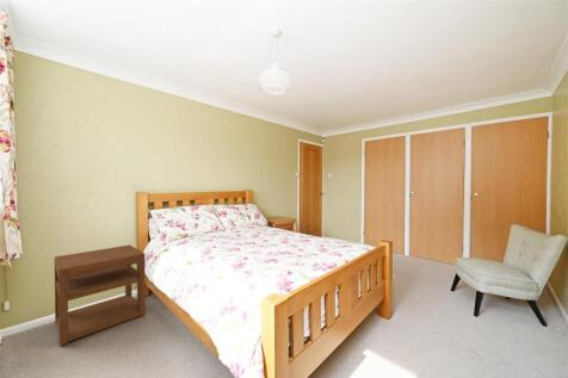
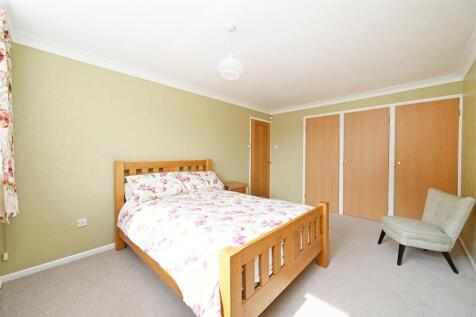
- nightstand (100, 286)
